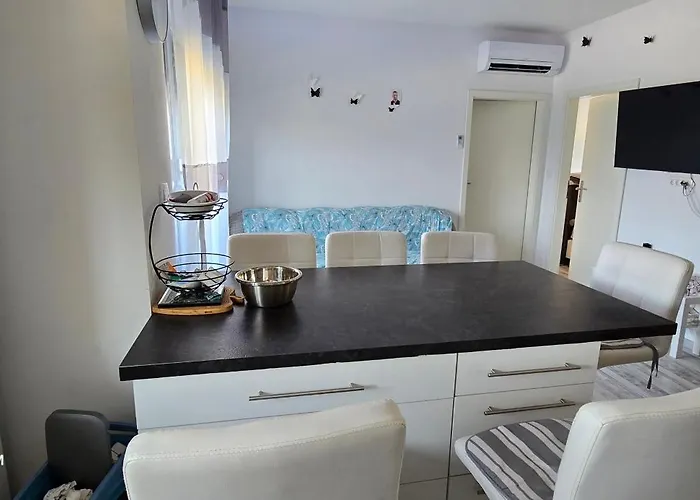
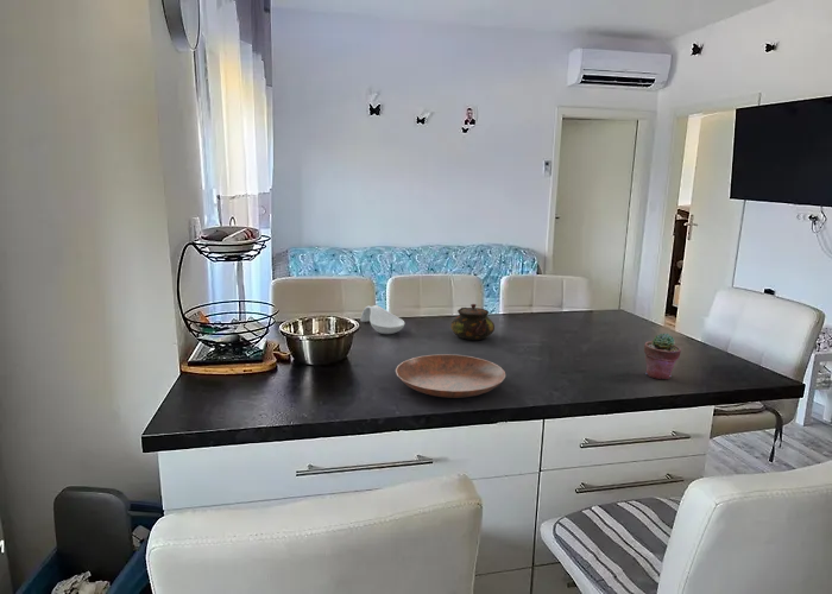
+ spoon rest (379, 318)
+ teapot (473, 320)
+ potted succulent (661, 354)
+ bowl (449, 377)
